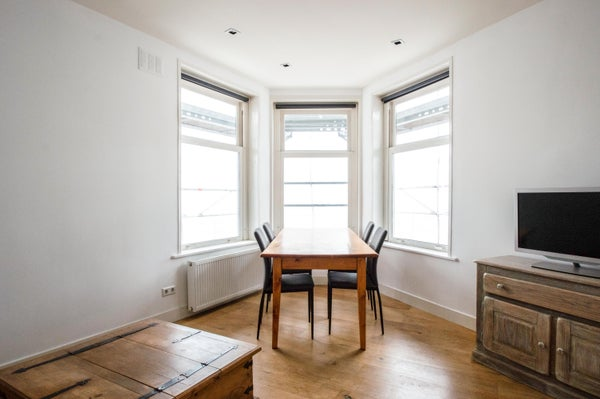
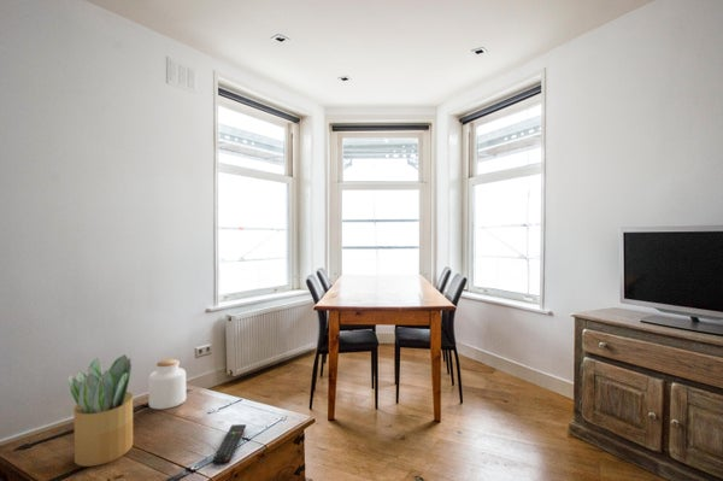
+ jar (169, 381)
+ remote control (230, 442)
+ potted plant (107, 405)
